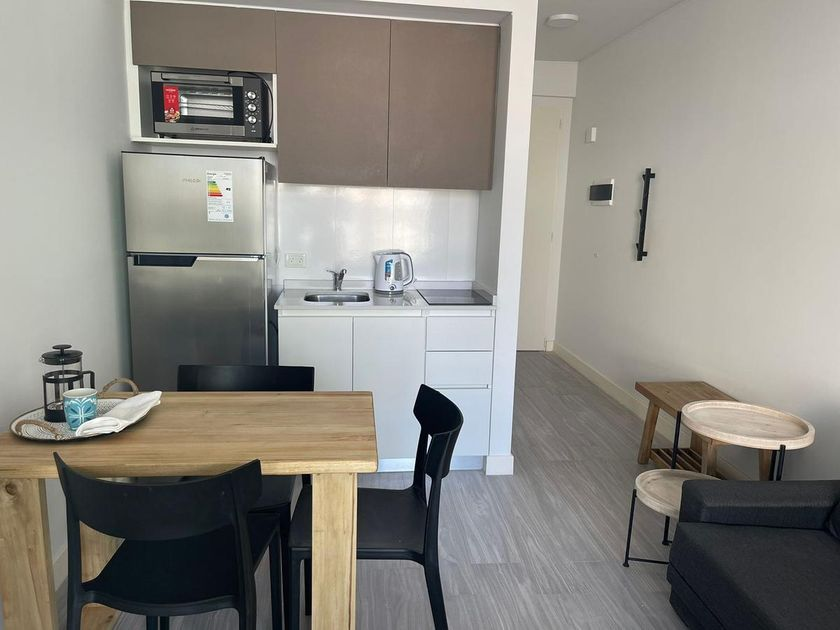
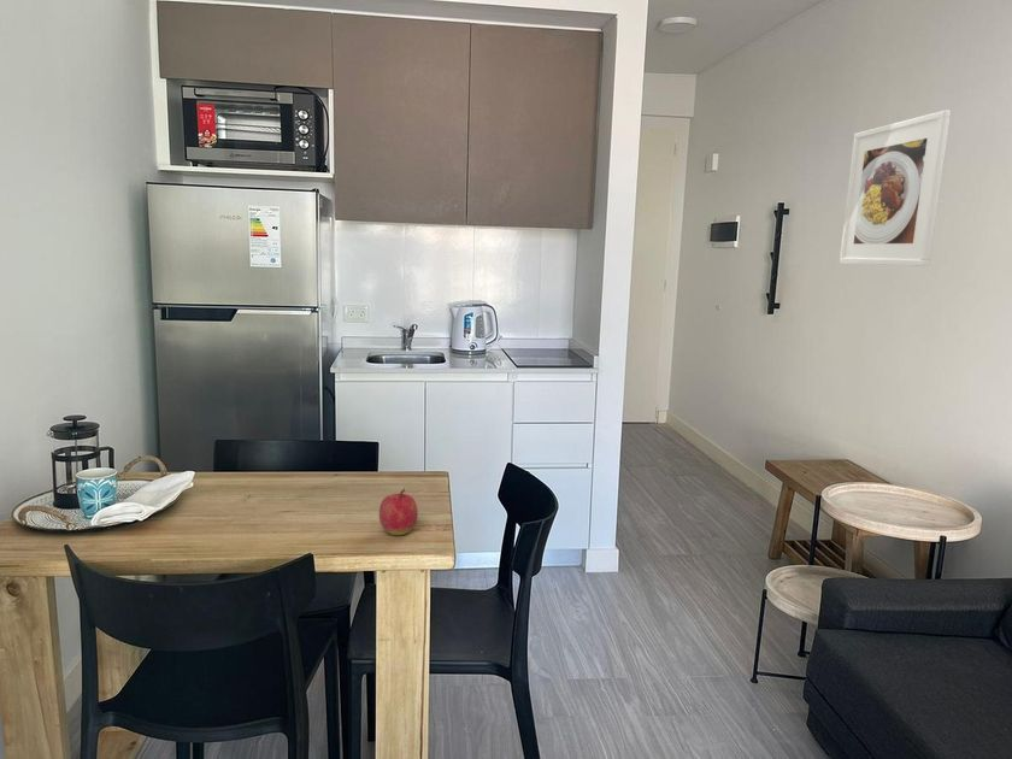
+ apple (398, 508)
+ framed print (888, 194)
